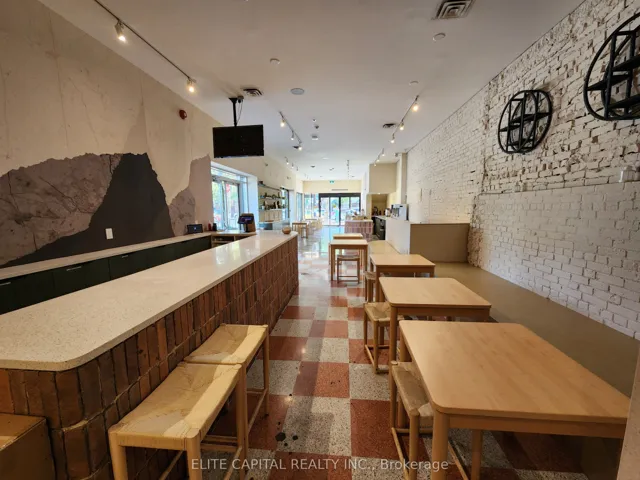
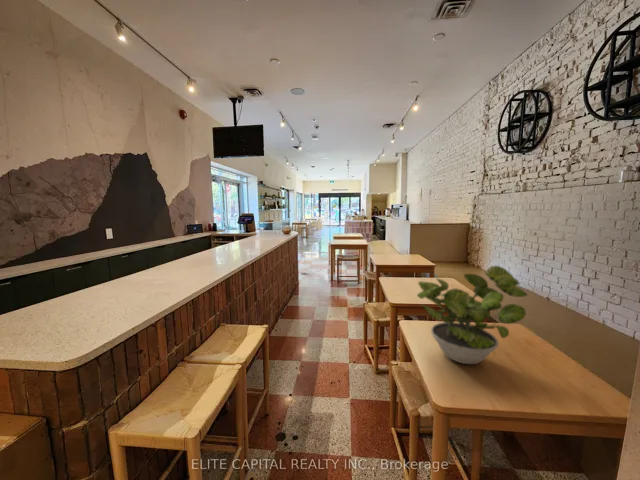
+ potted plant (470, 313)
